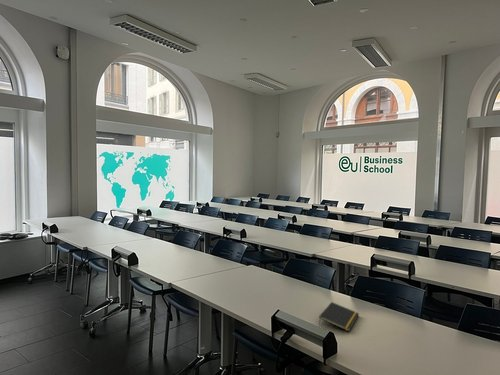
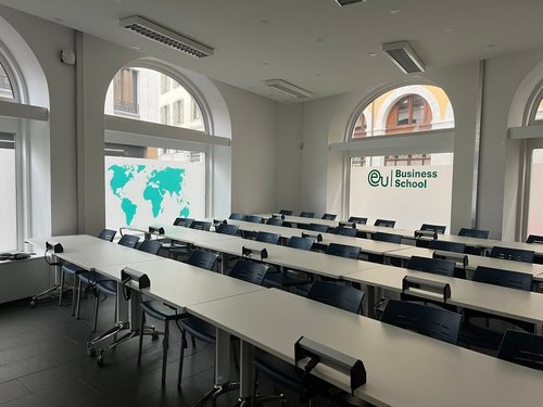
- notepad (339, 315)
